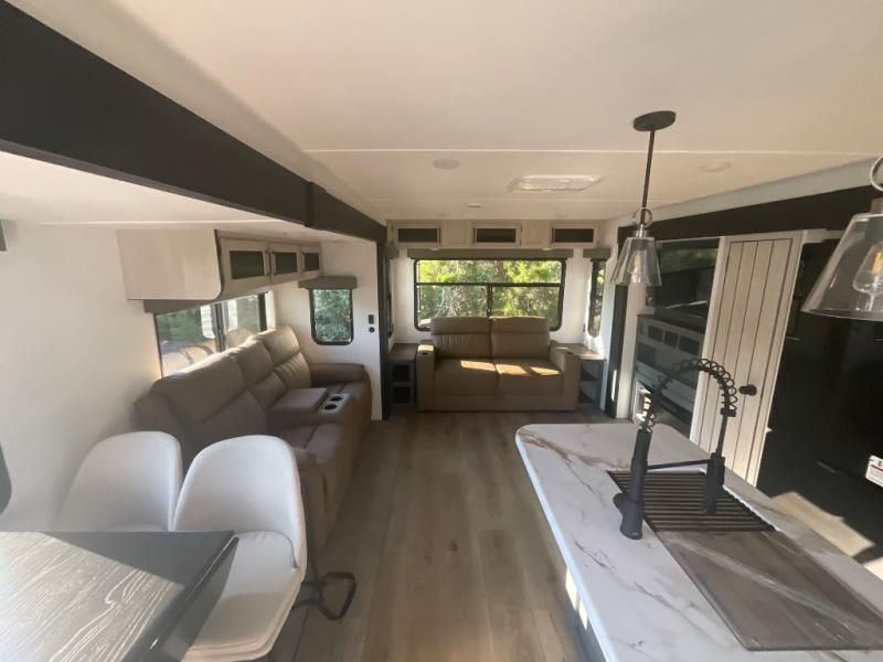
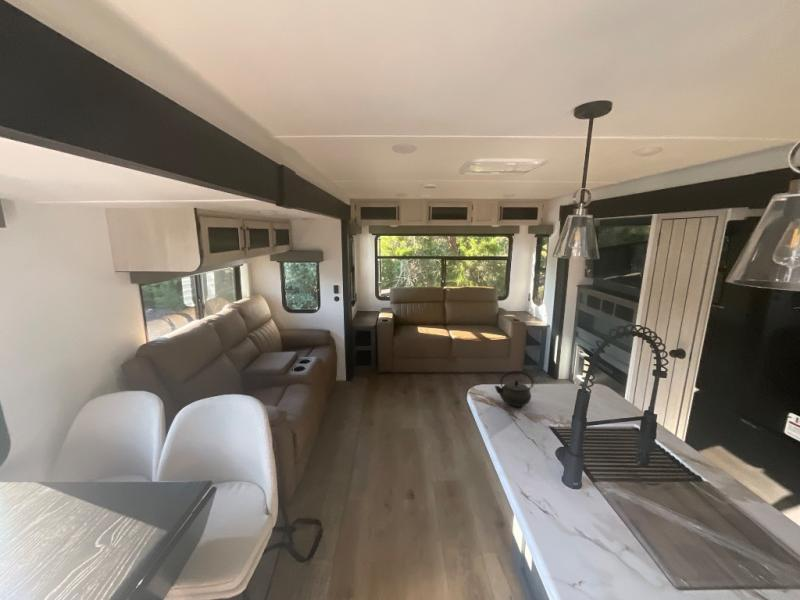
+ kettle (513, 386)
